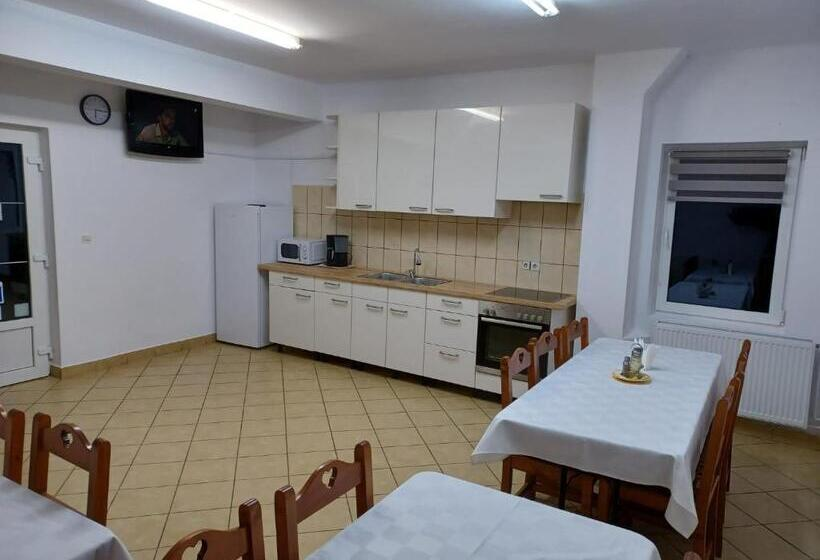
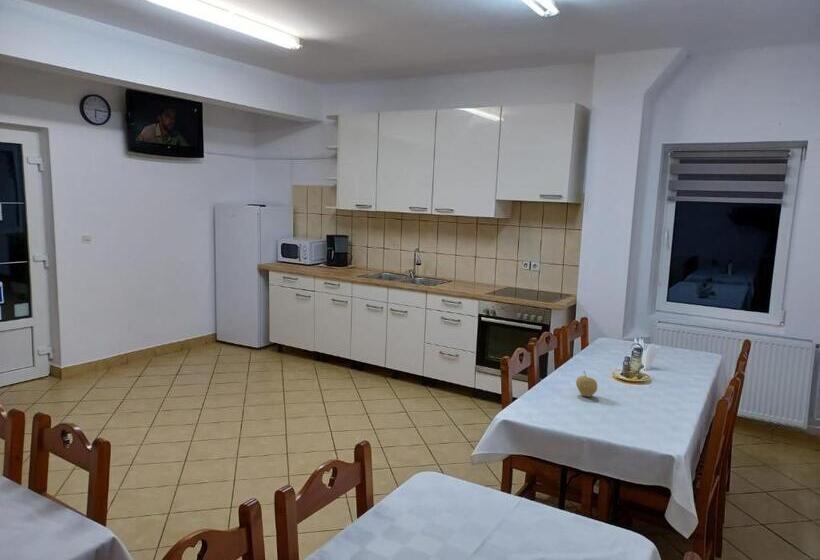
+ fruit (586, 384)
